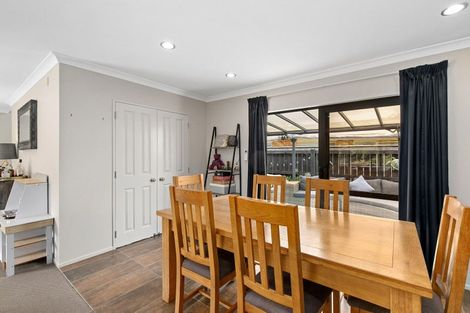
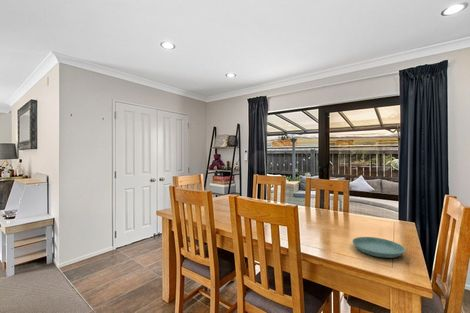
+ saucer (377, 247)
